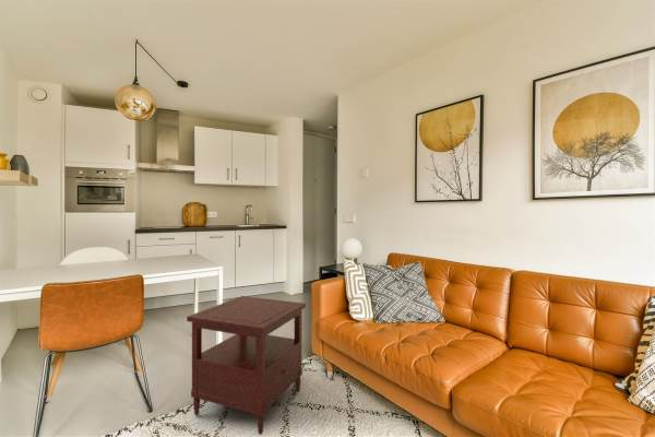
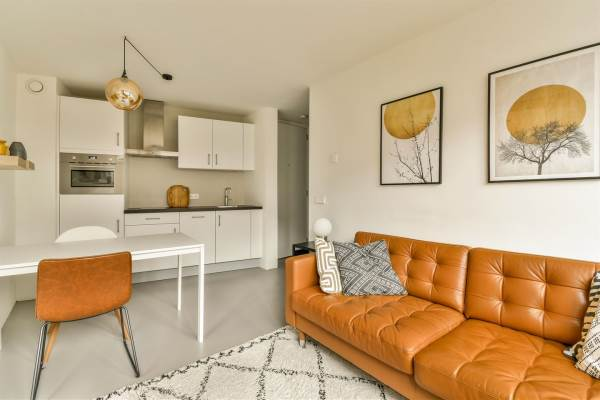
- side table (250, 355)
